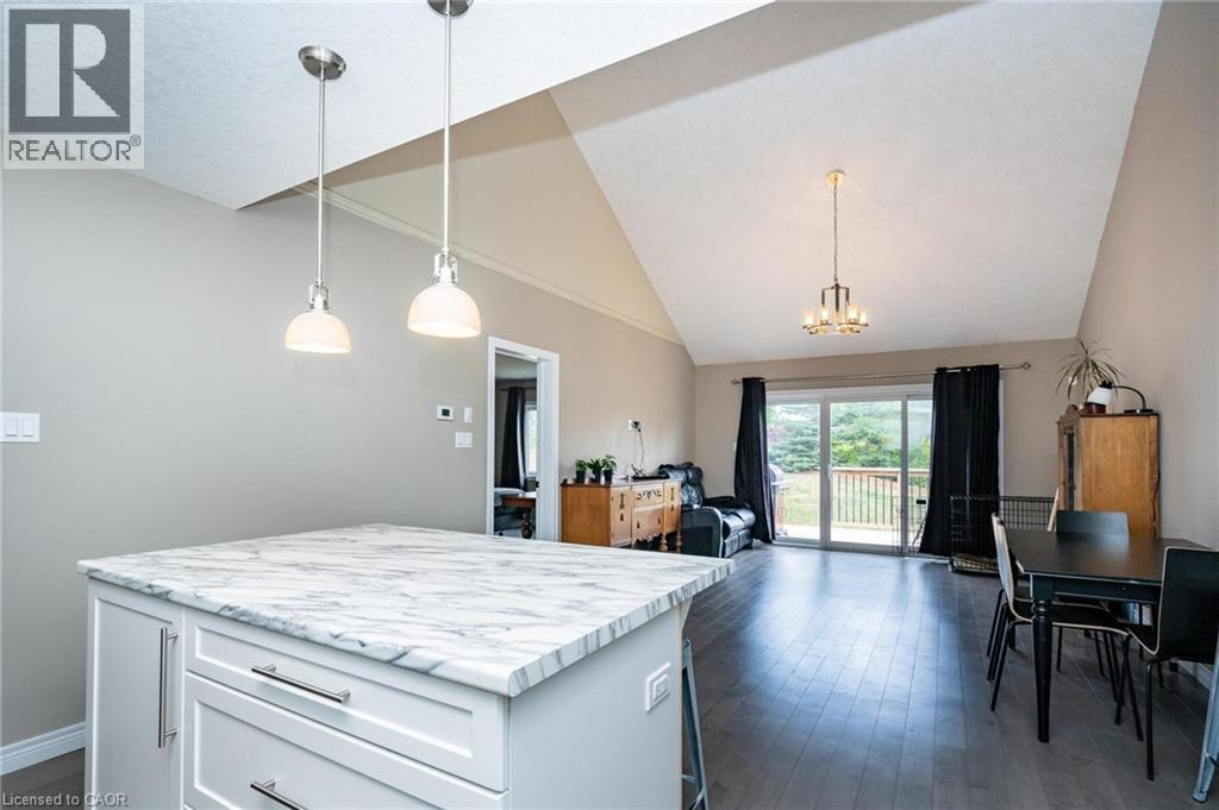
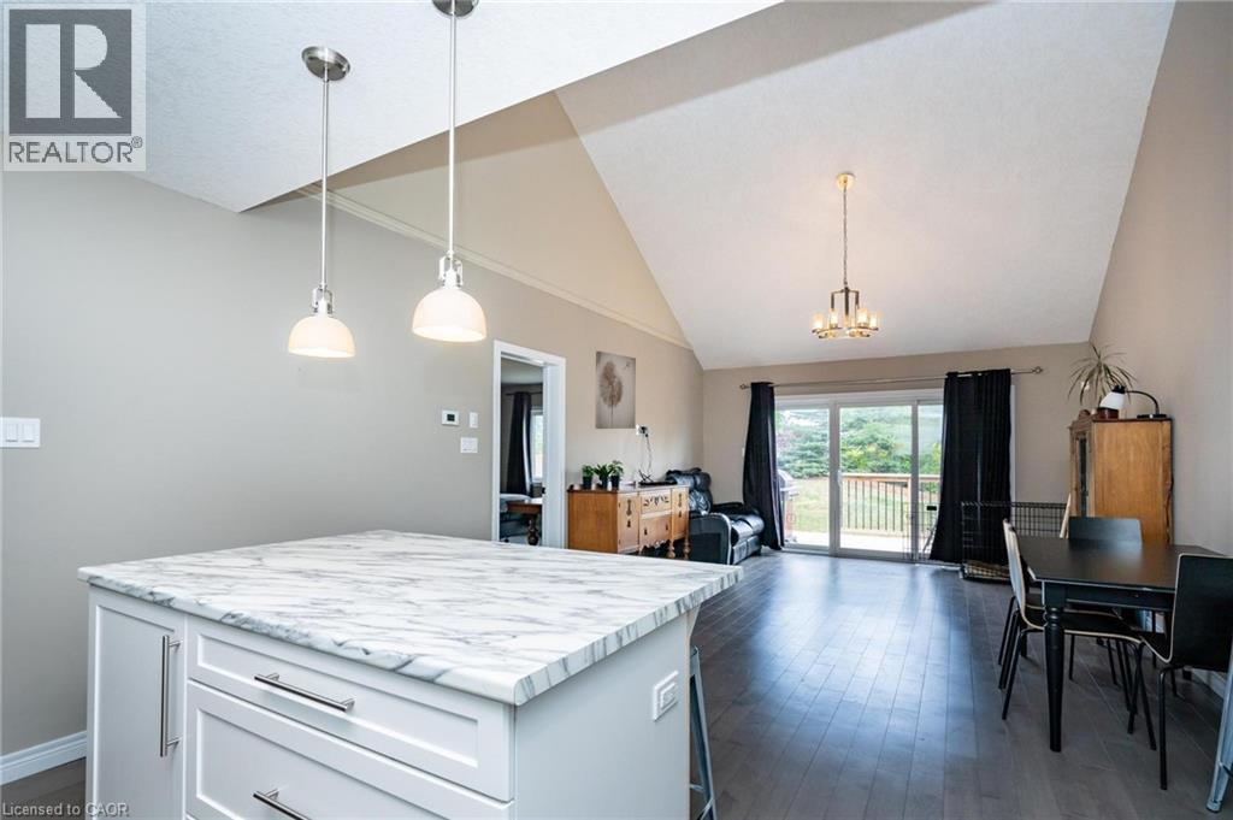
+ wall art (616, 391)
